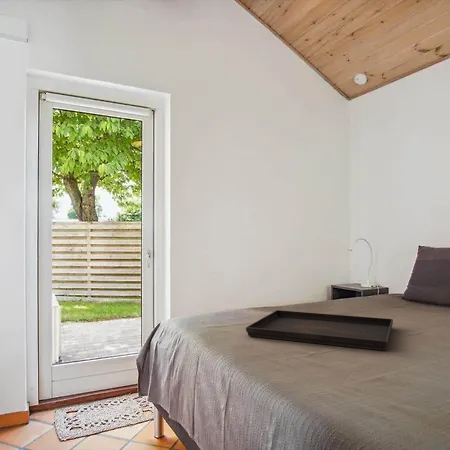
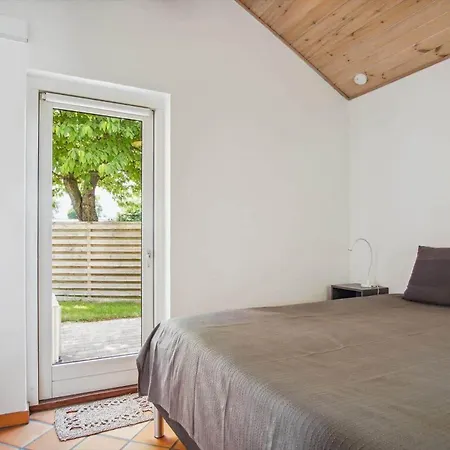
- serving tray (322, 327)
